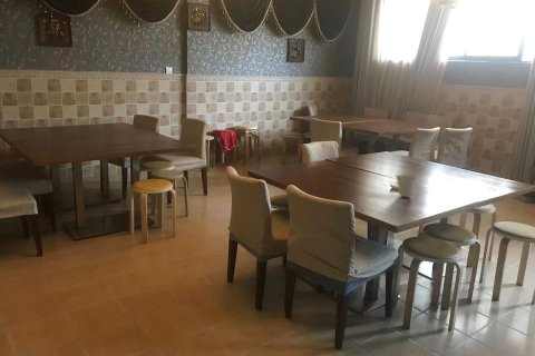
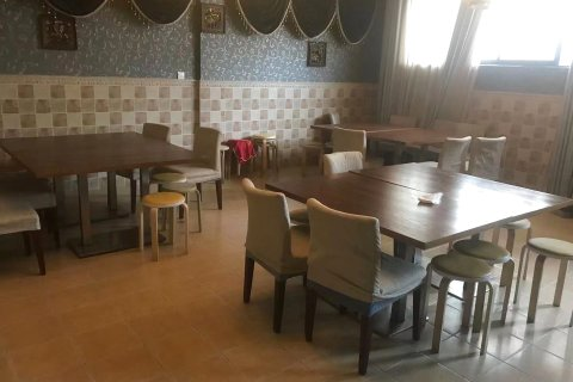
- cup (405, 185)
